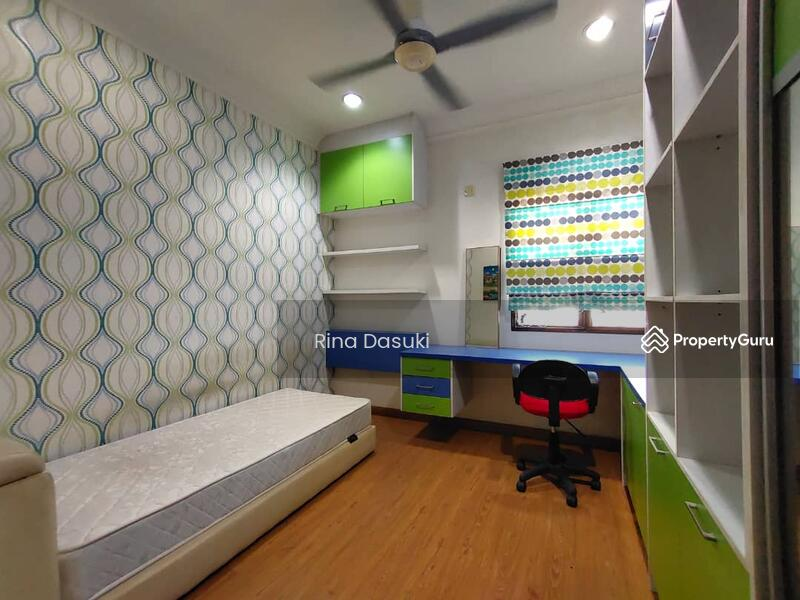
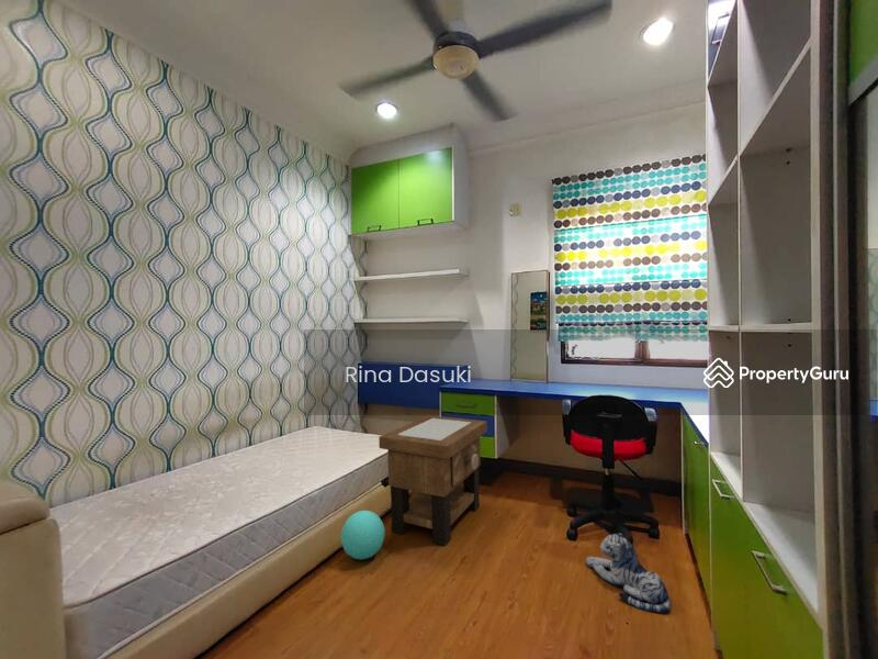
+ side table (439, 472)
+ ball (362, 534)
+ plush toy (623, 562)
